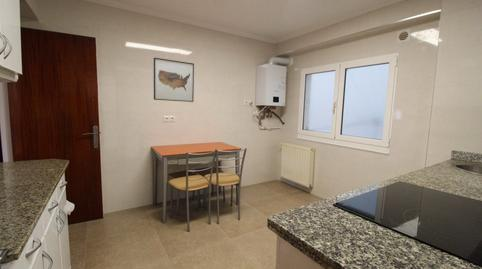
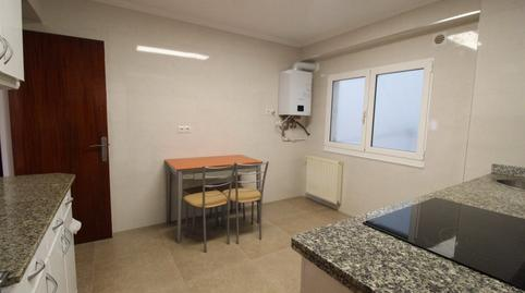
- wall art (174, 81)
